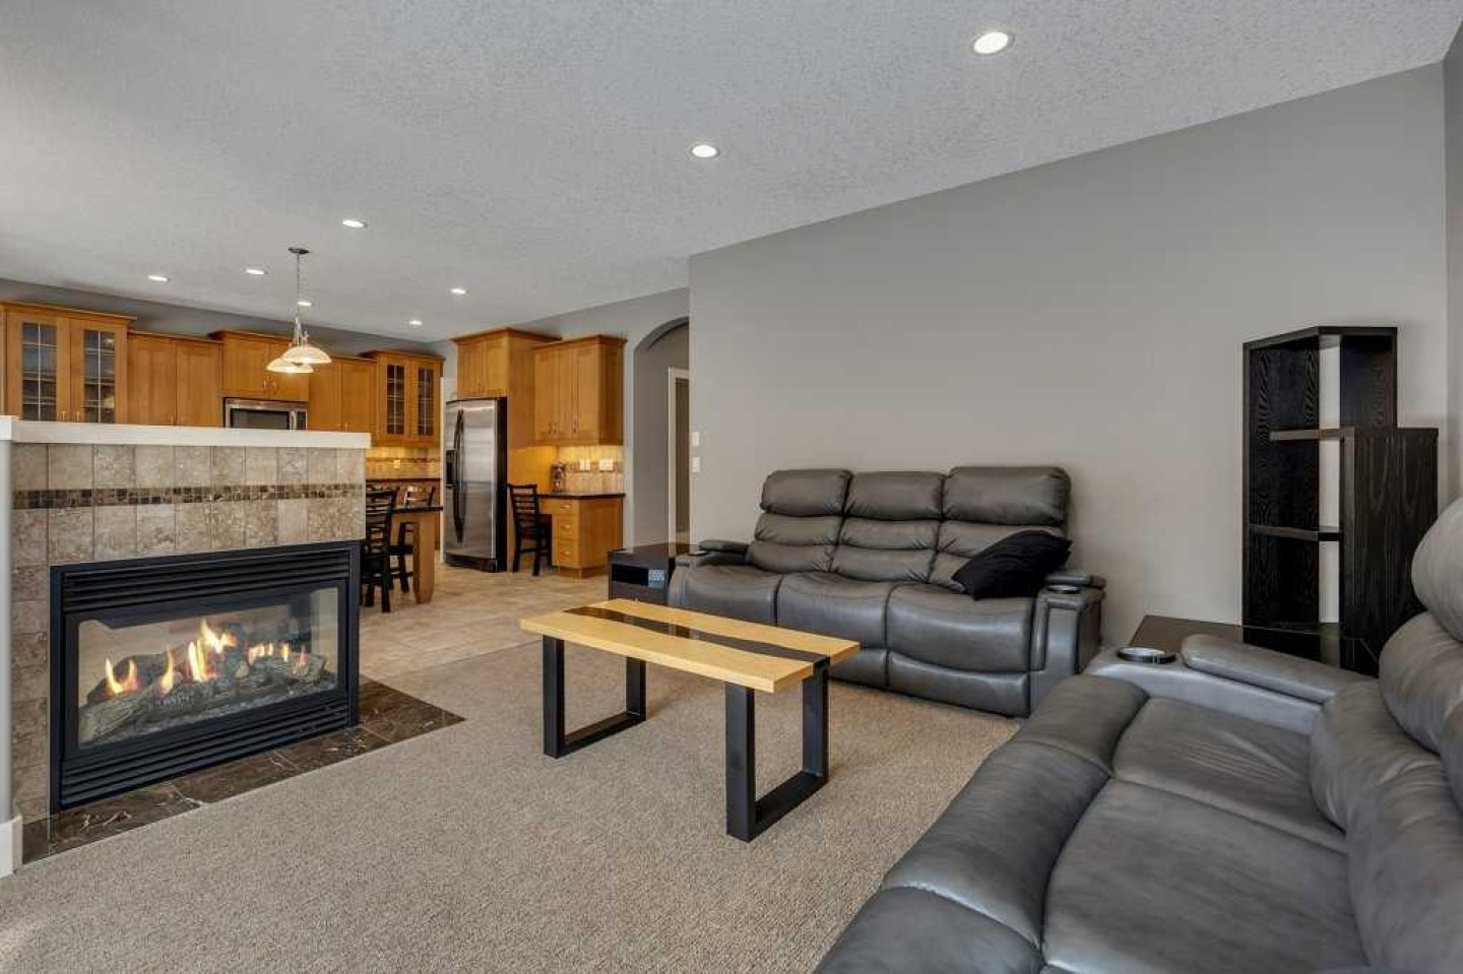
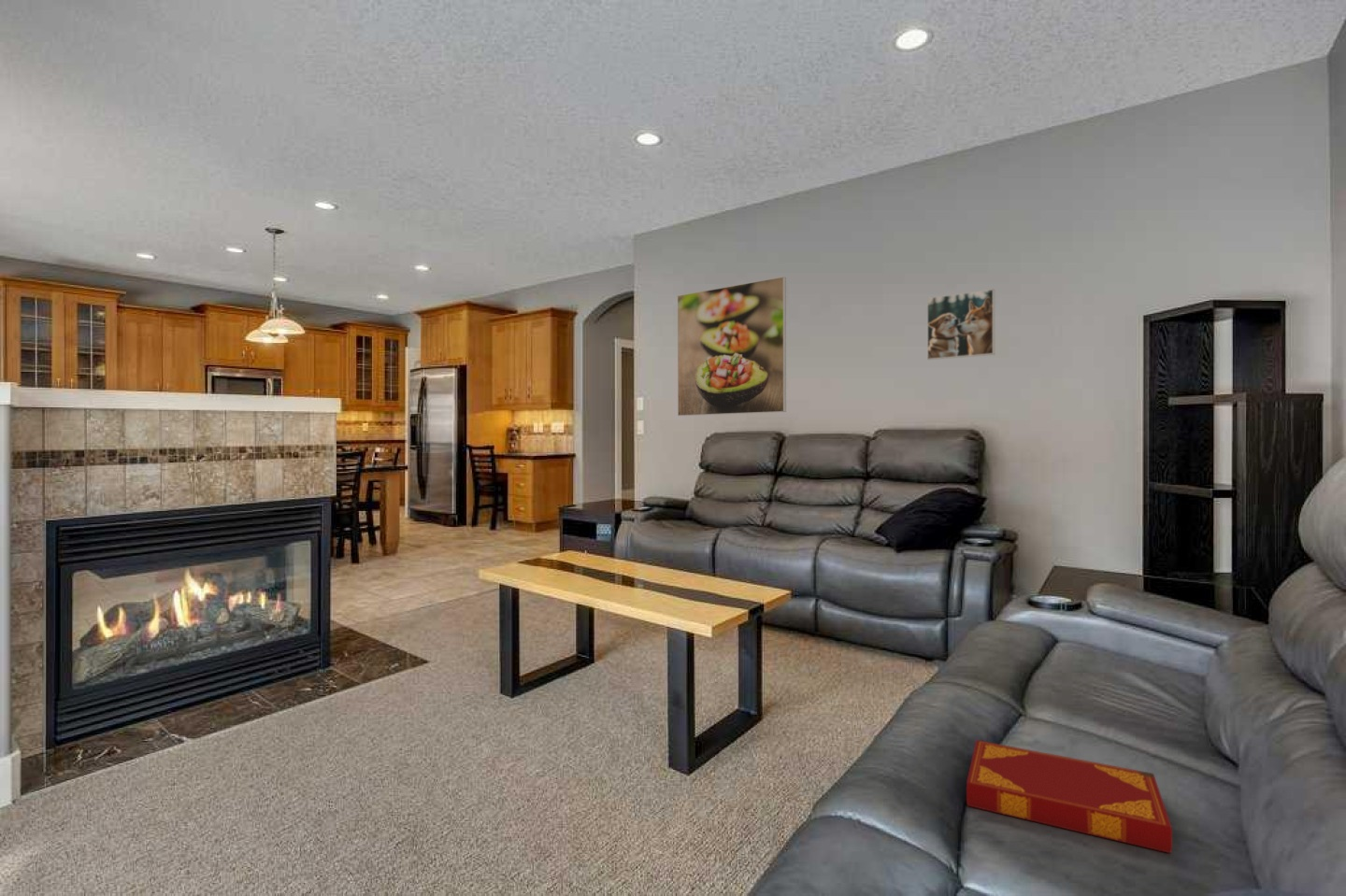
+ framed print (960, 325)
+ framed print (728, 350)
+ hardback book (1061, 789)
